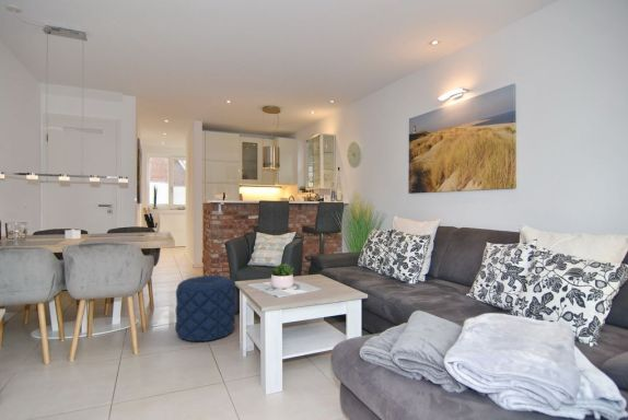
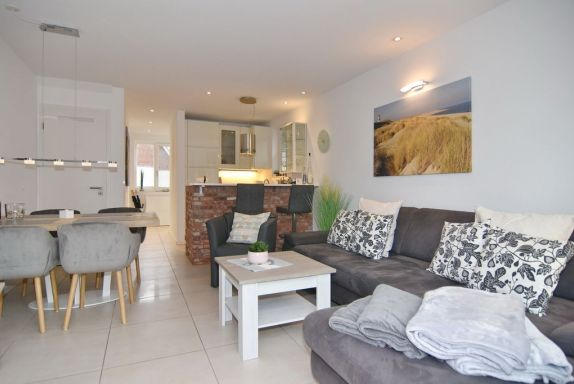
- pouf (206, 305)
